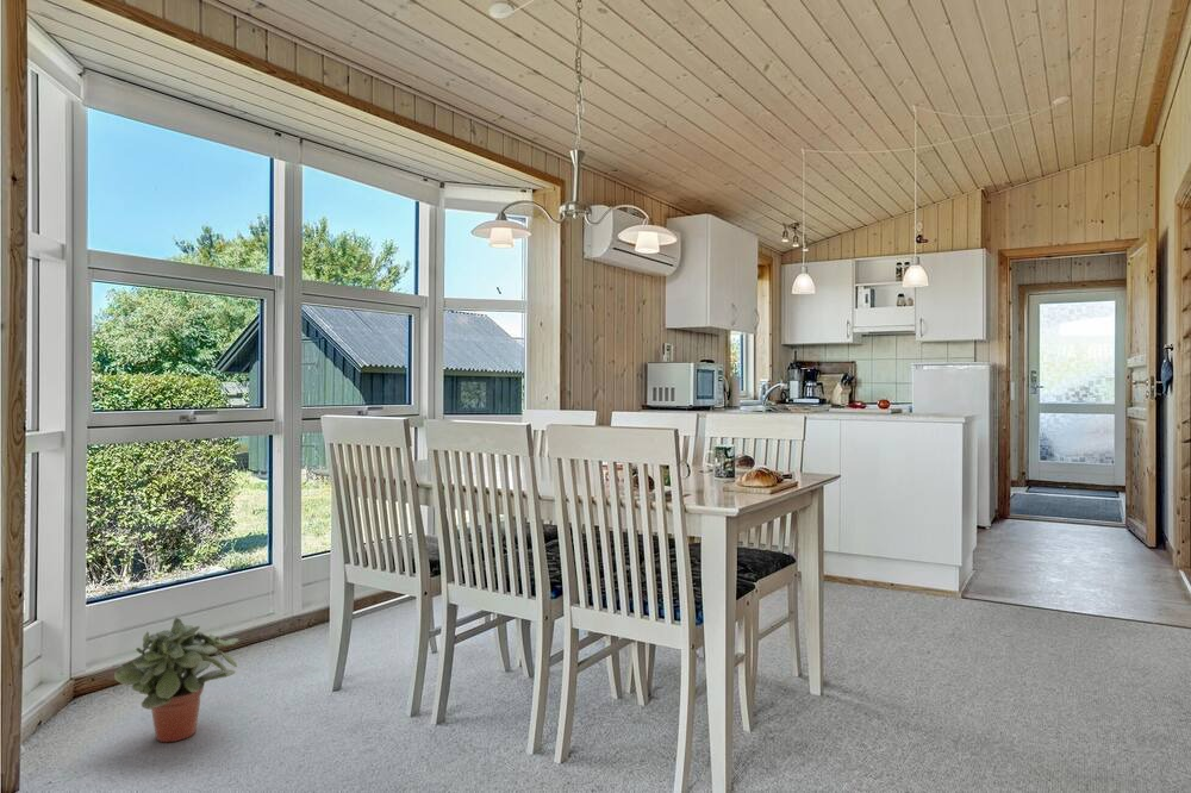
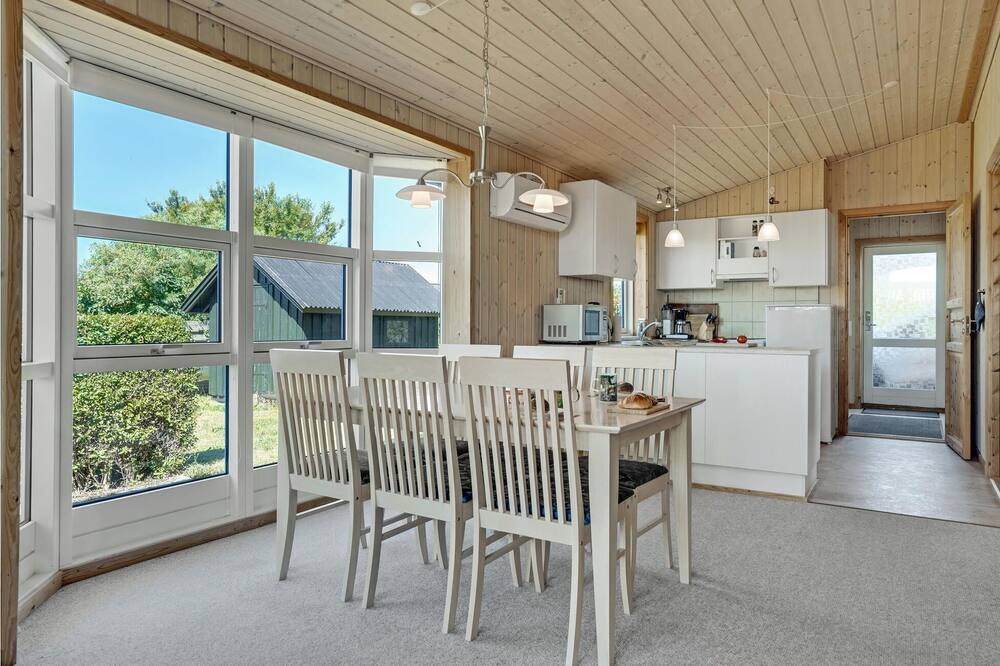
- potted plant (177, 675)
